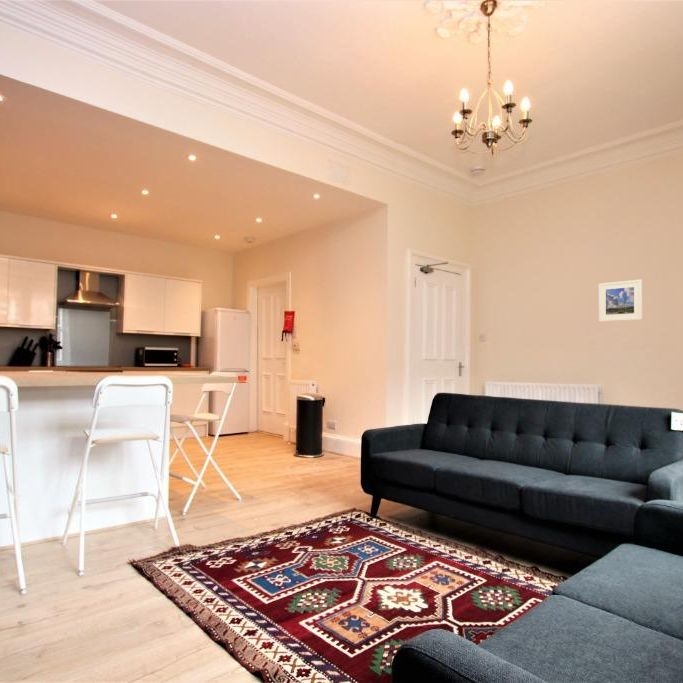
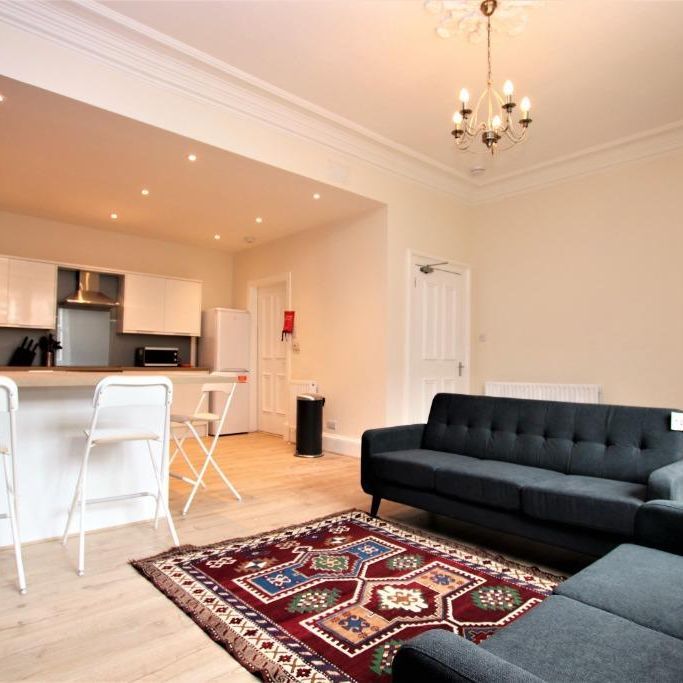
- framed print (619, 301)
